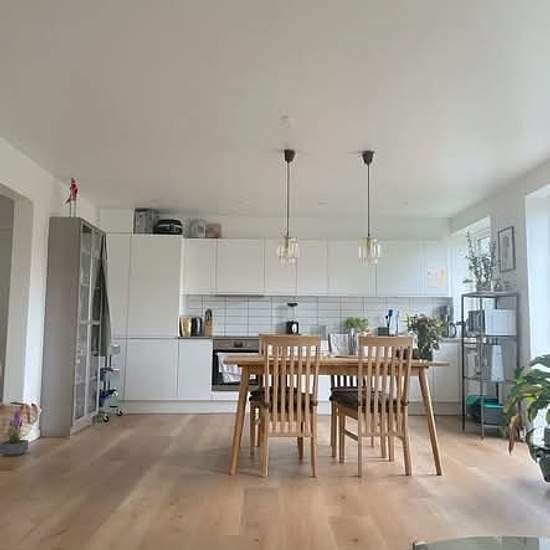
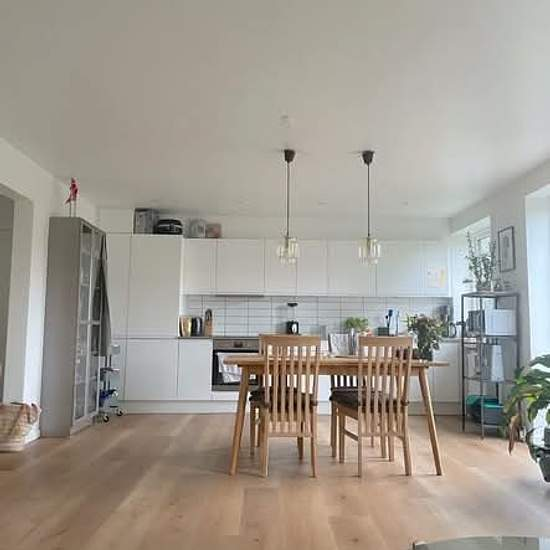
- potted plant (14, 431)
